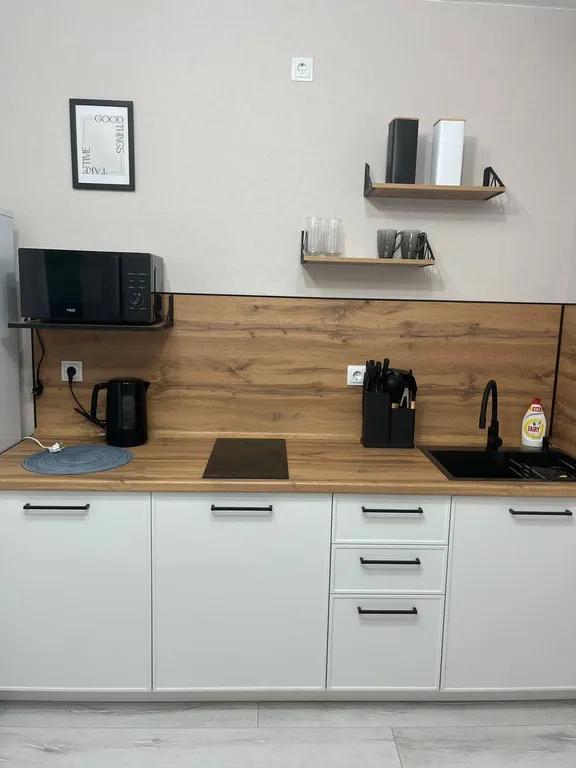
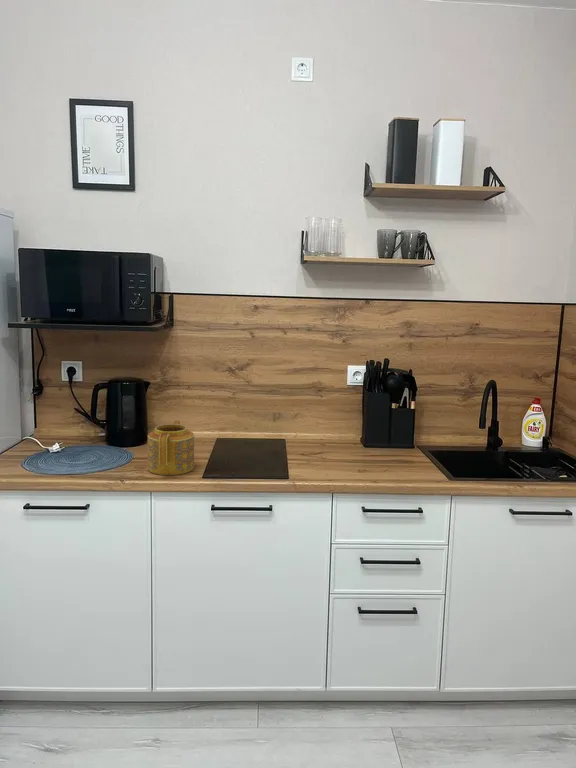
+ teapot (171, 447)
